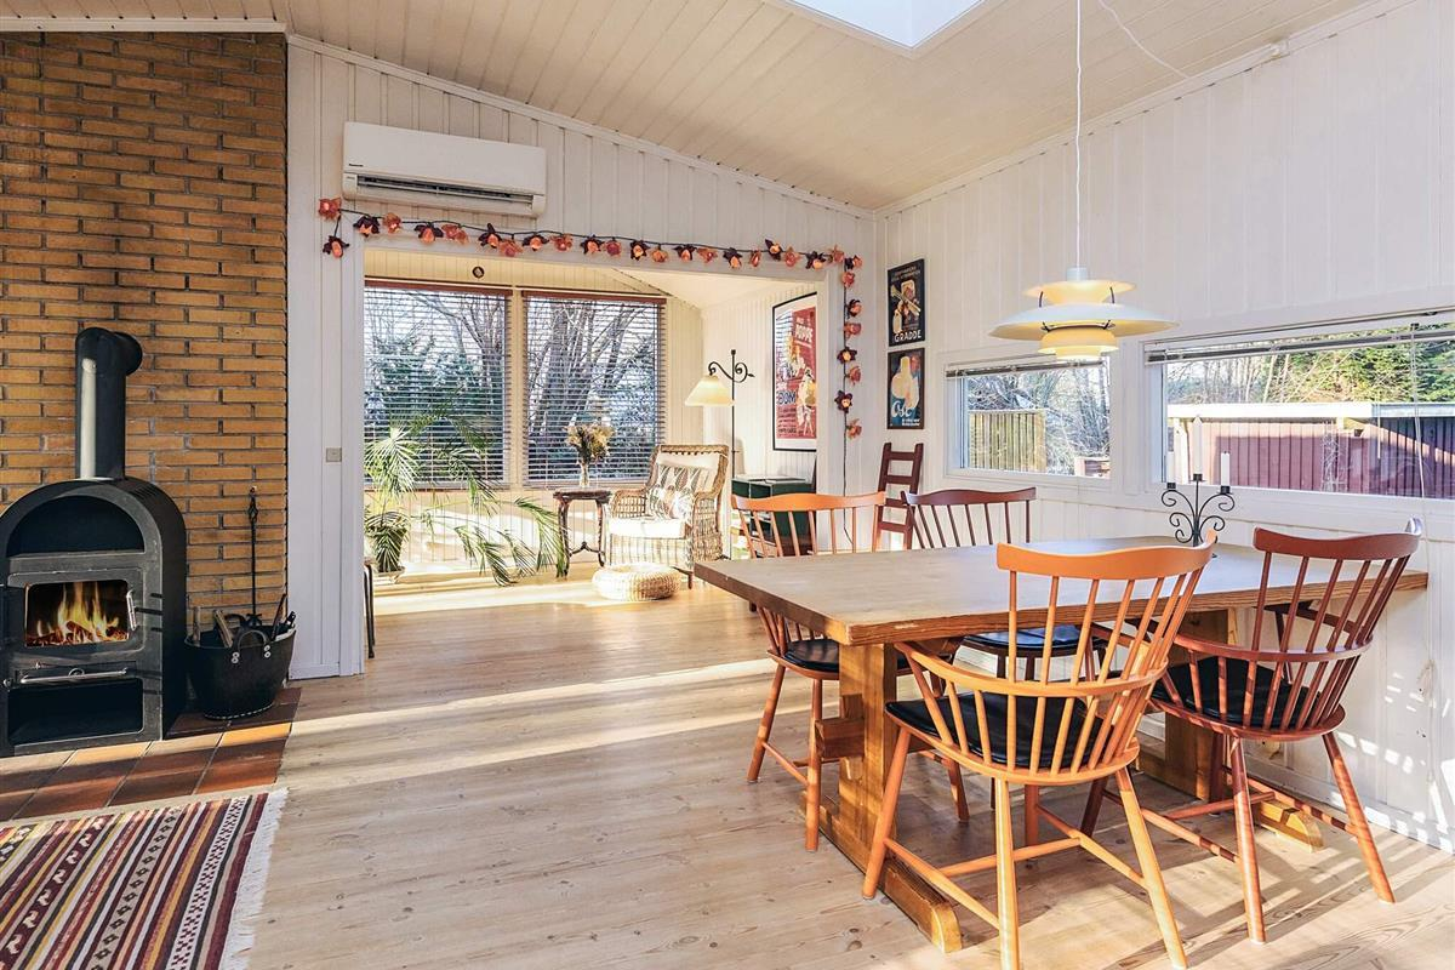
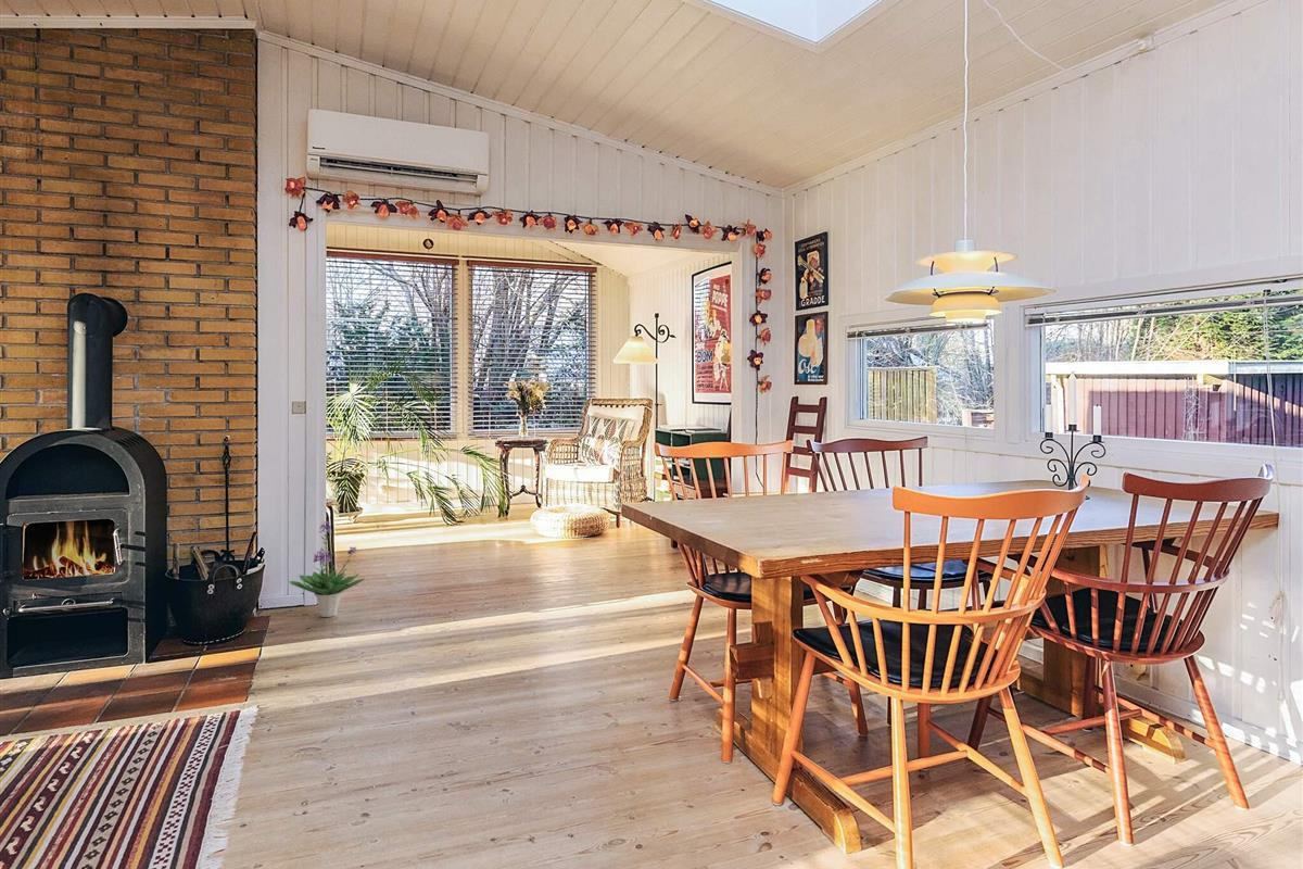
+ potted plant (327, 568)
